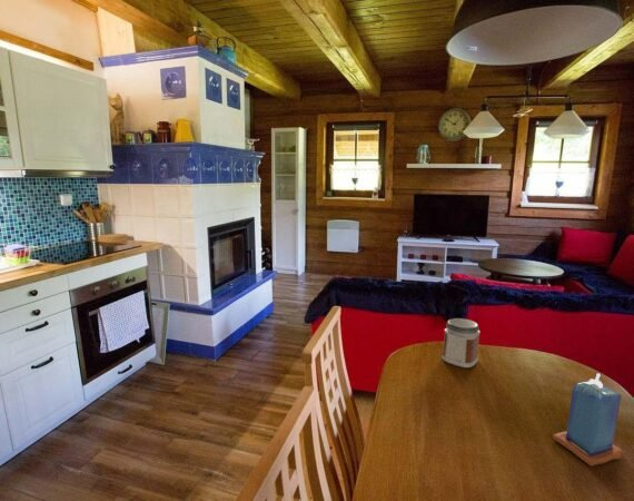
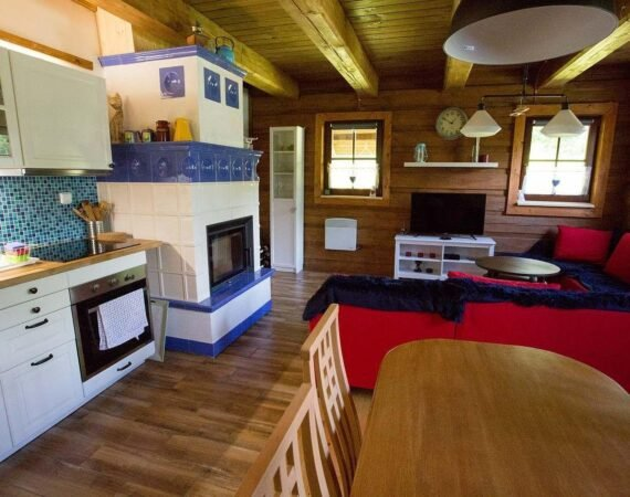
- jar (460, 341)
- candle (591, 412)
